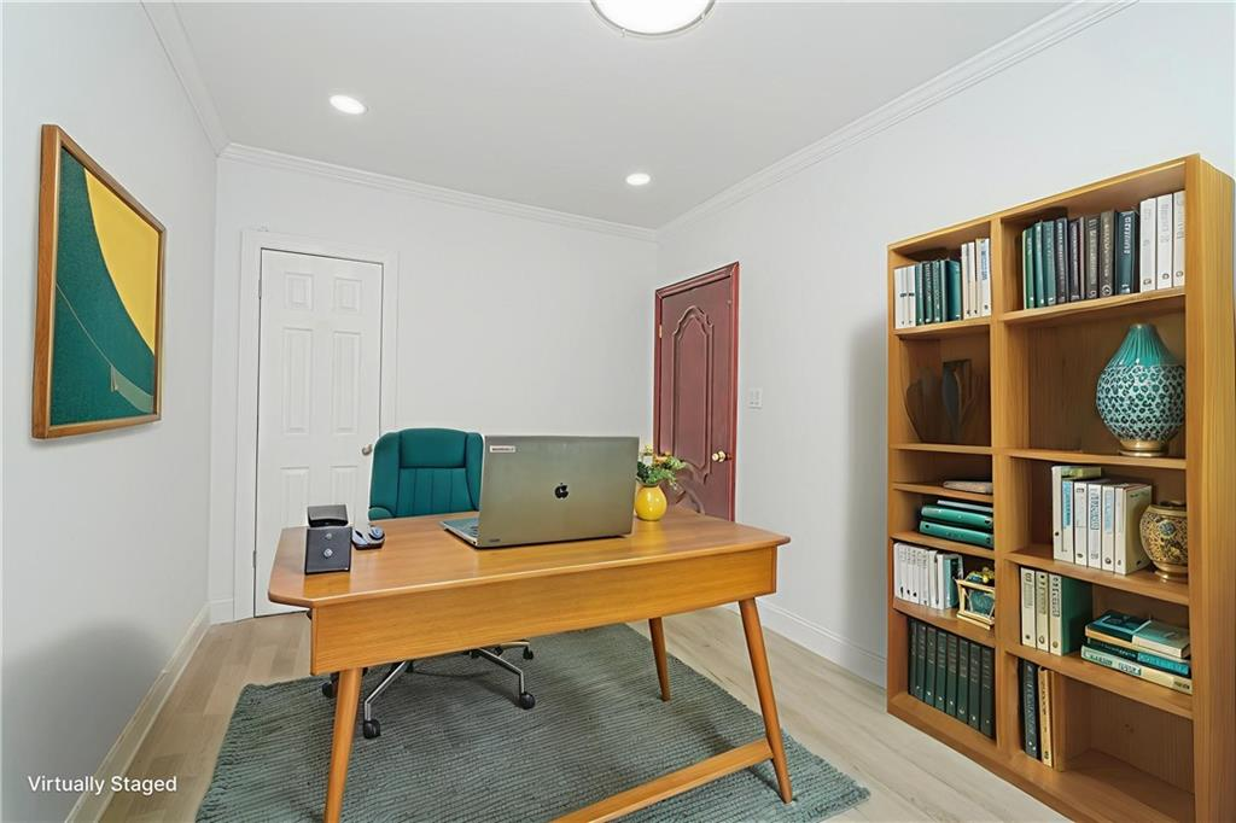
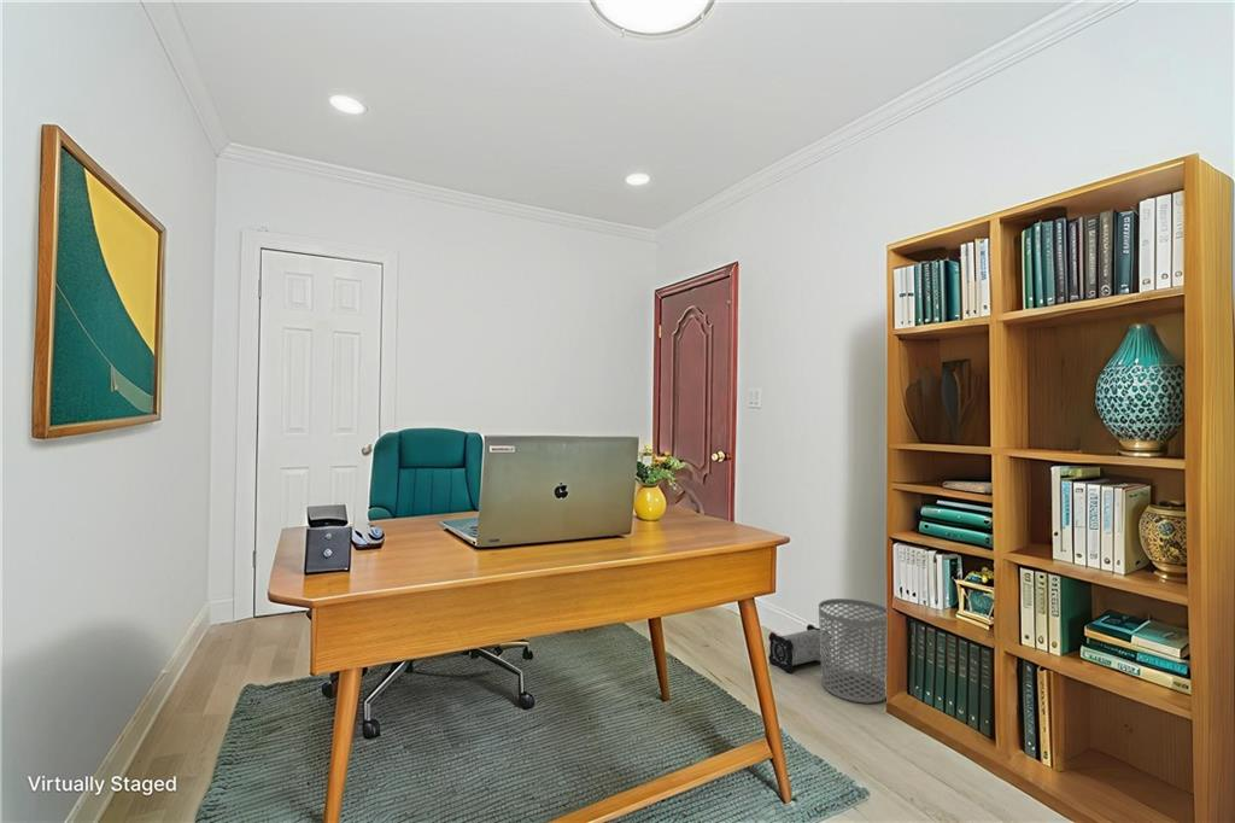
+ speaker (800, 647)
+ waste bin (854, 648)
